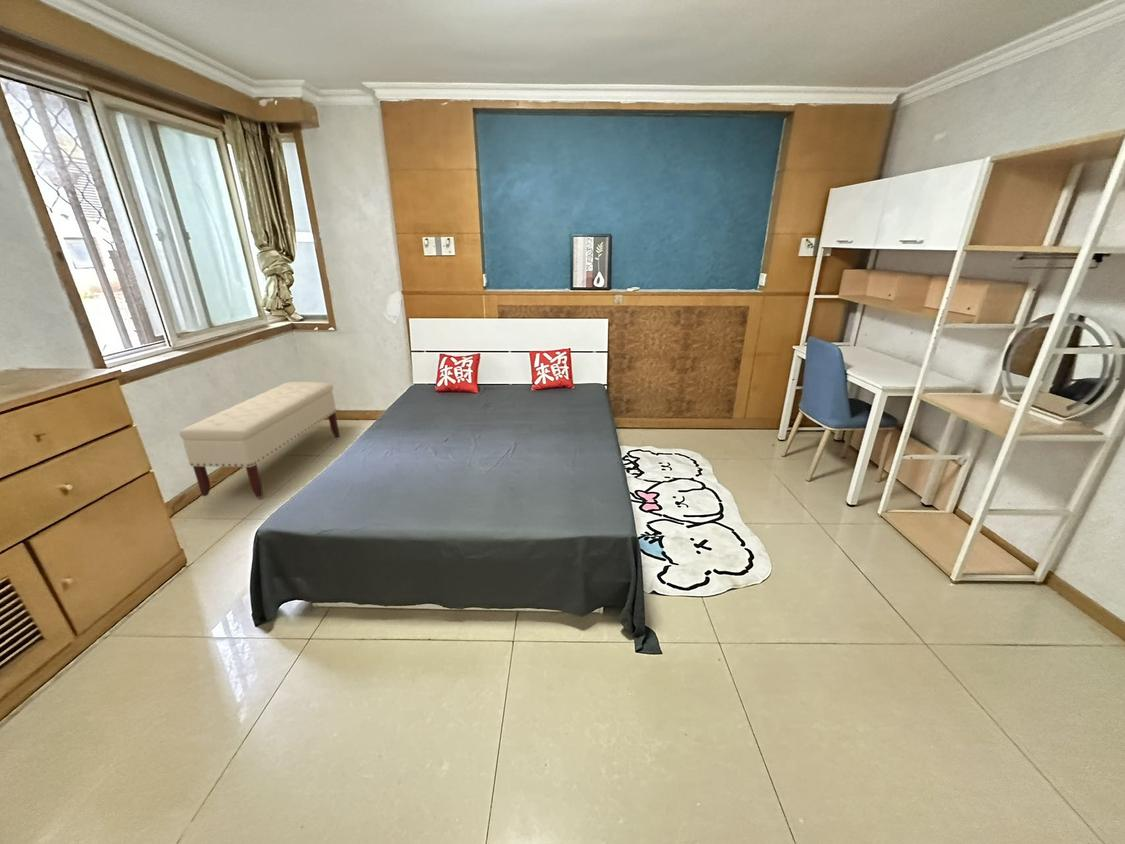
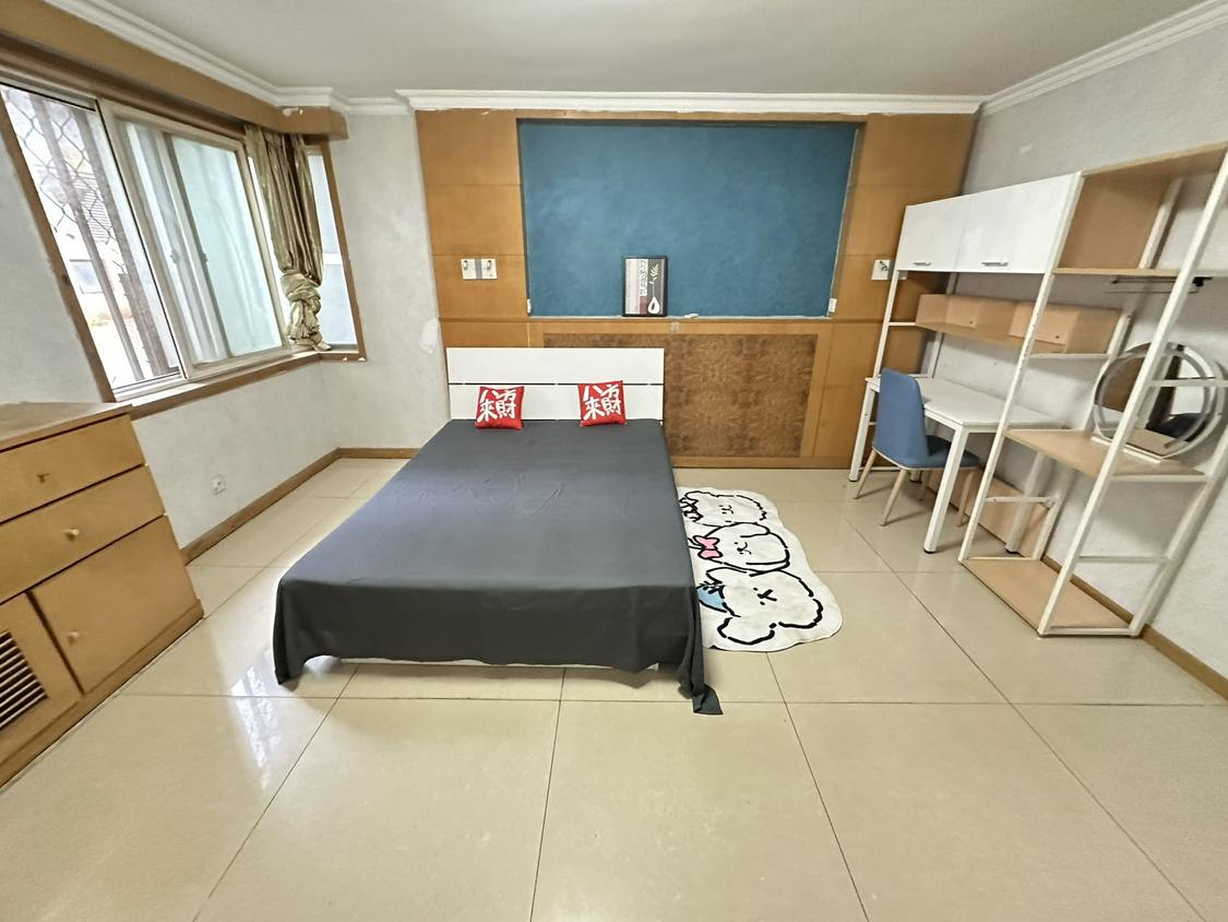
- bench (273, 432)
